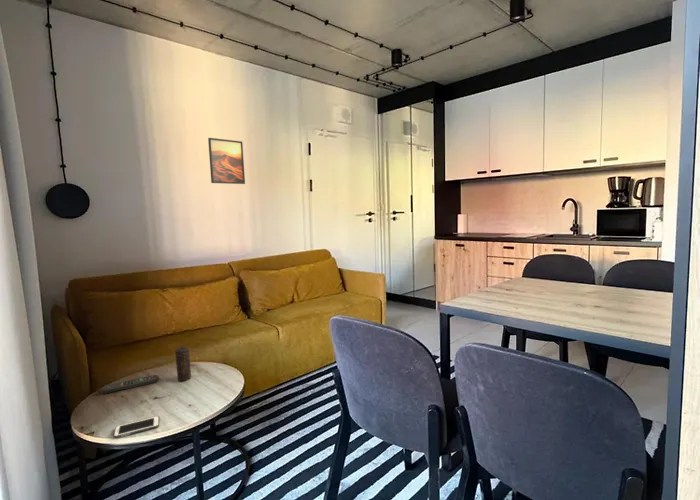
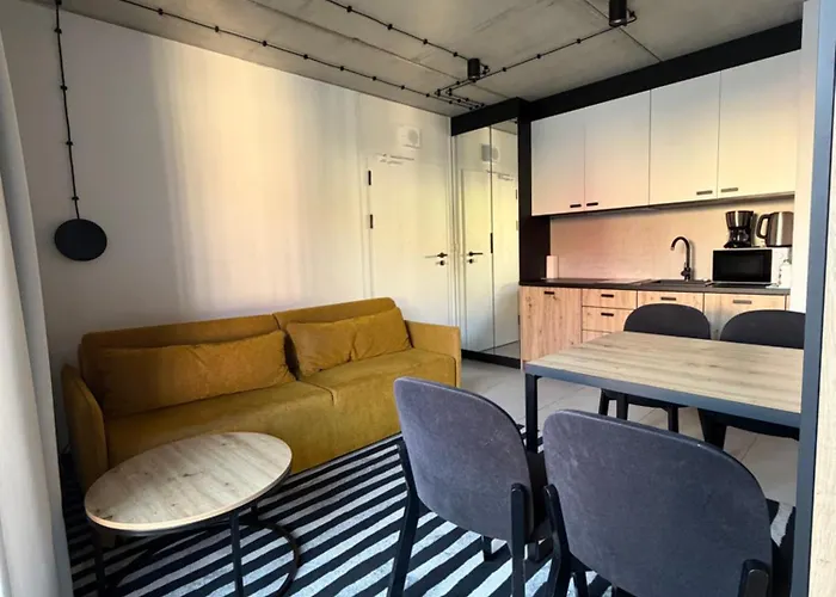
- candle (183, 363)
- cell phone (137, 426)
- remote control (131, 383)
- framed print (227, 161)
